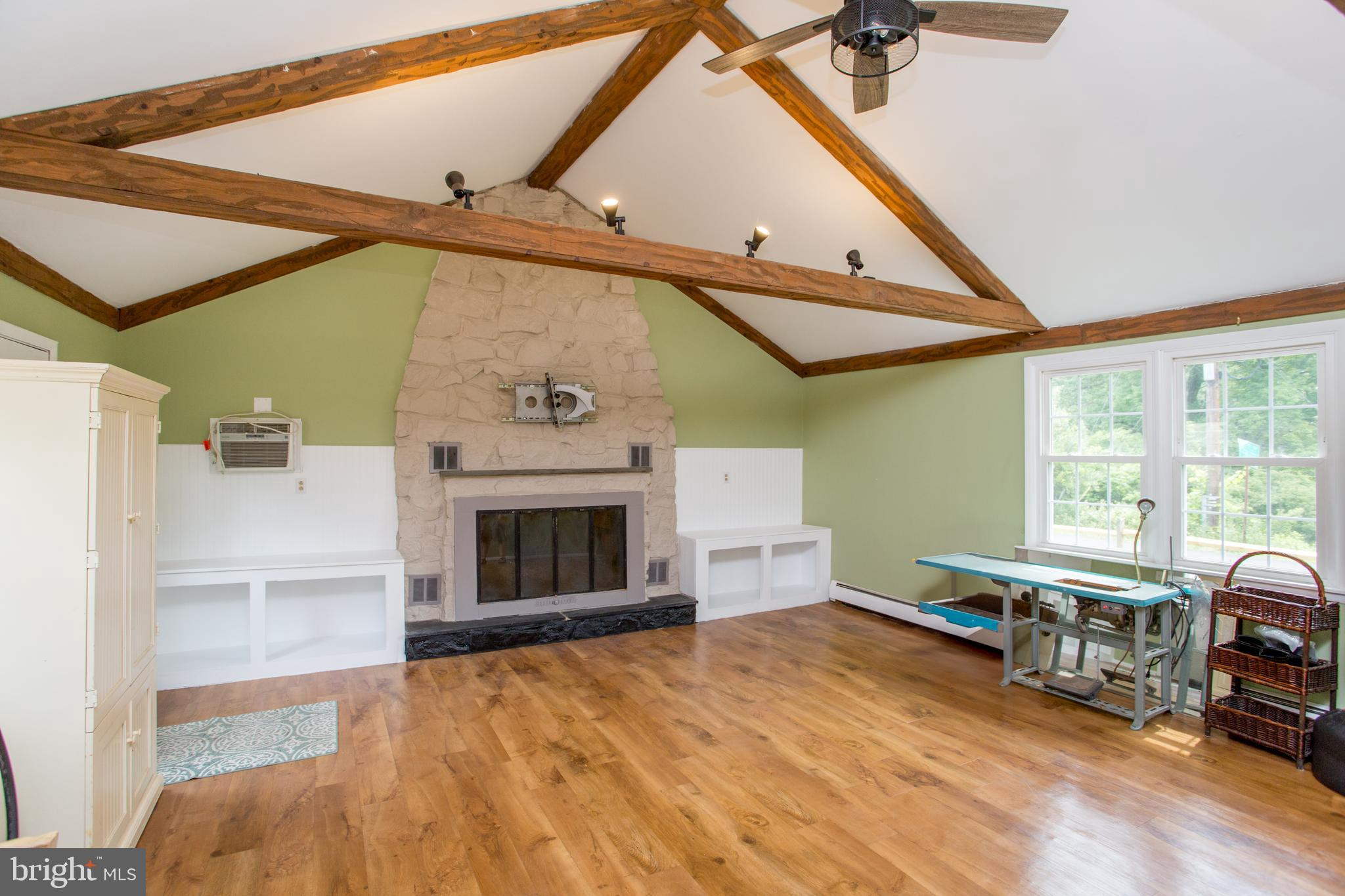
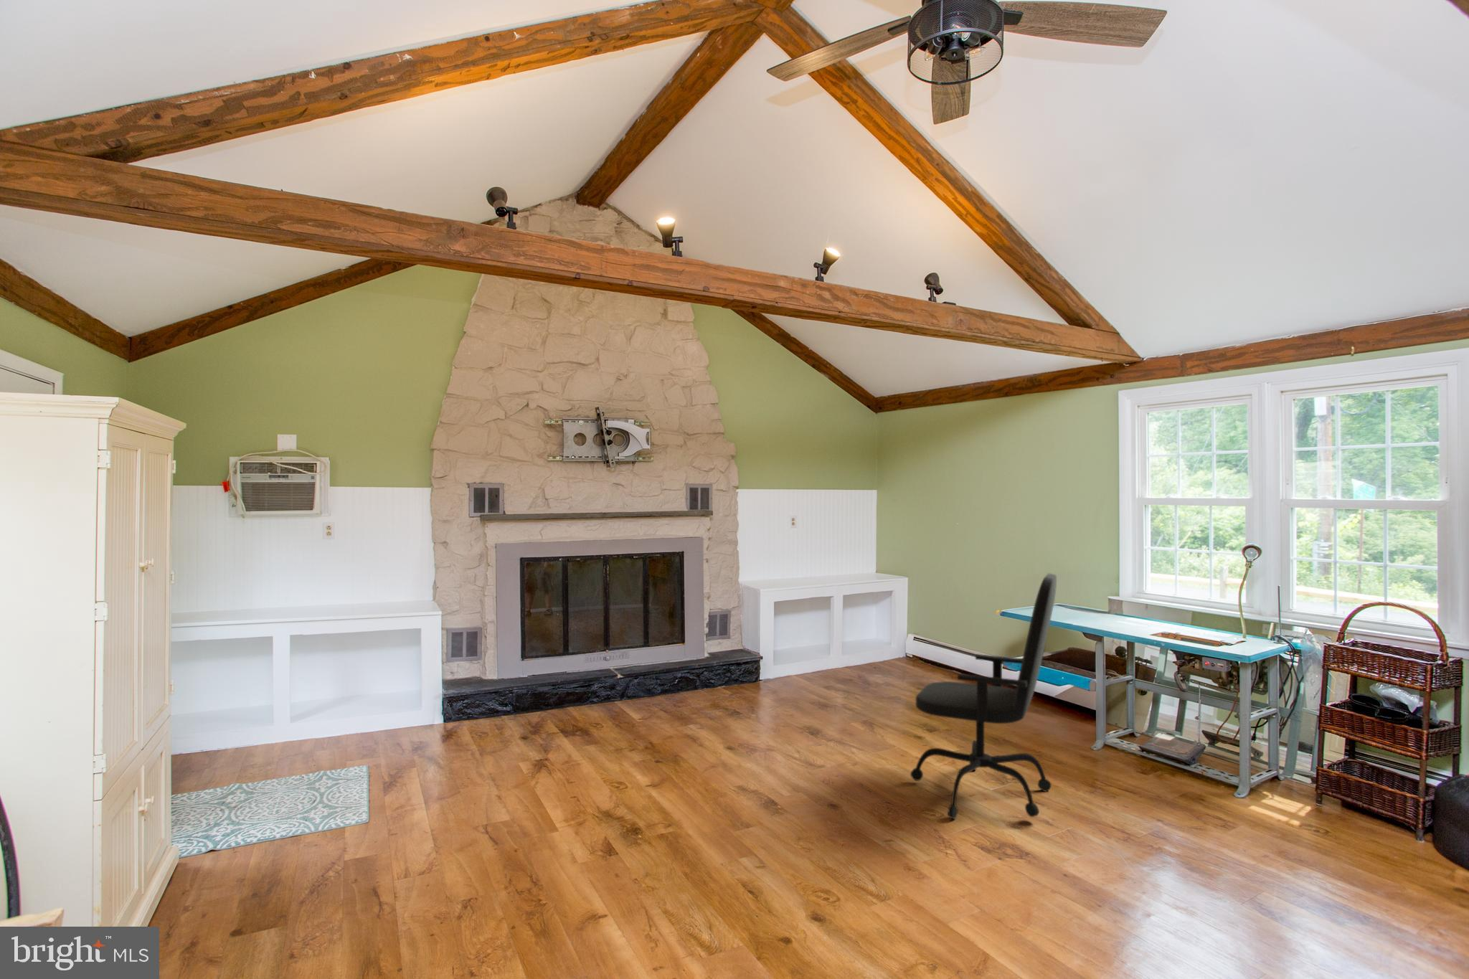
+ office chair (979, 683)
